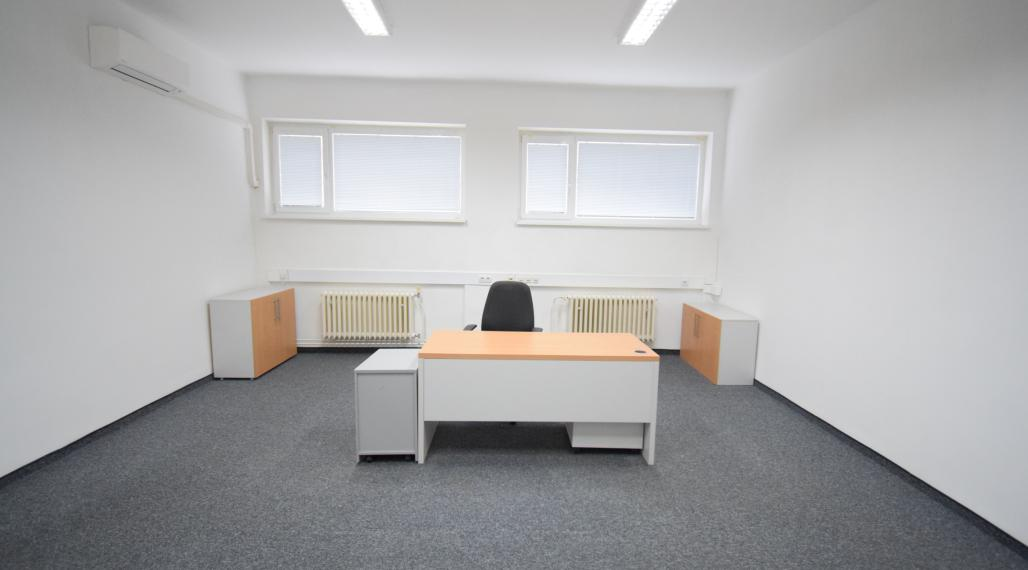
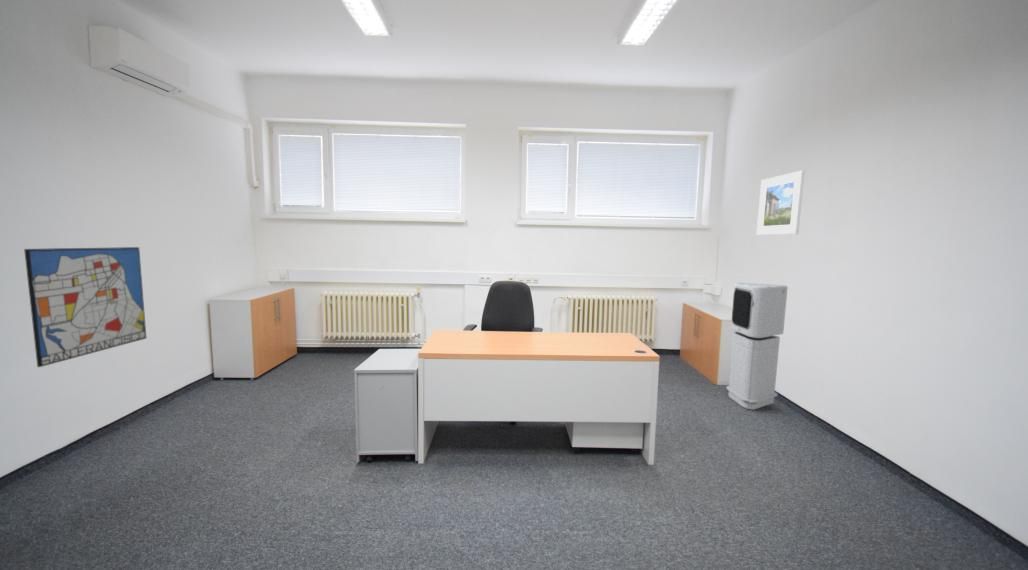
+ wall art (94, 300)
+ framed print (778, 205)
+ air purifier (759, 344)
